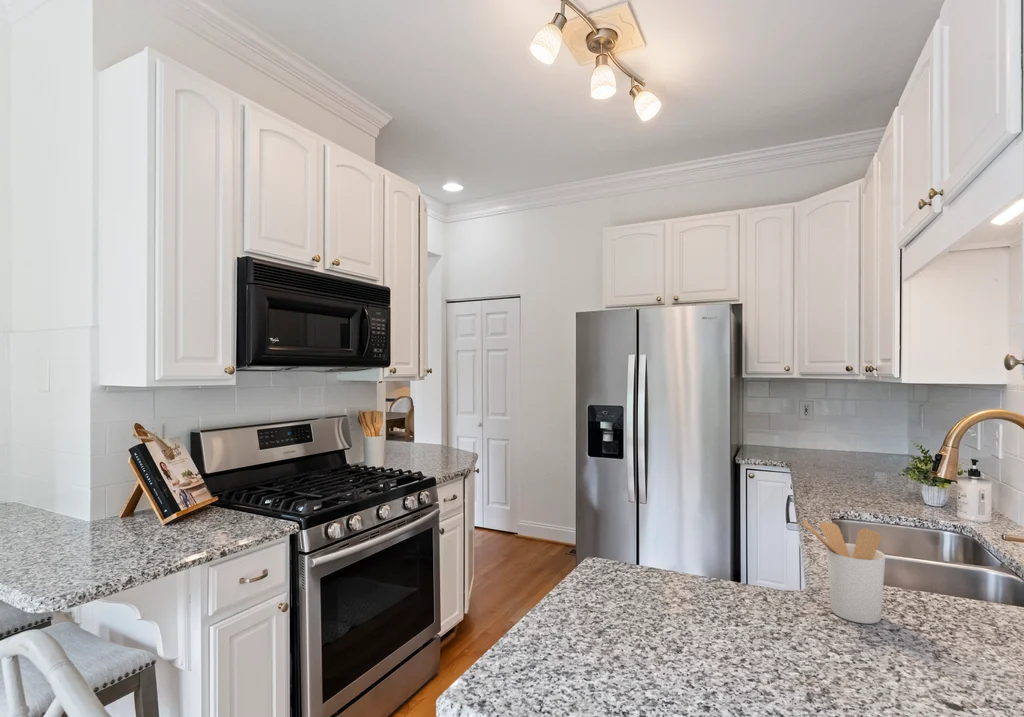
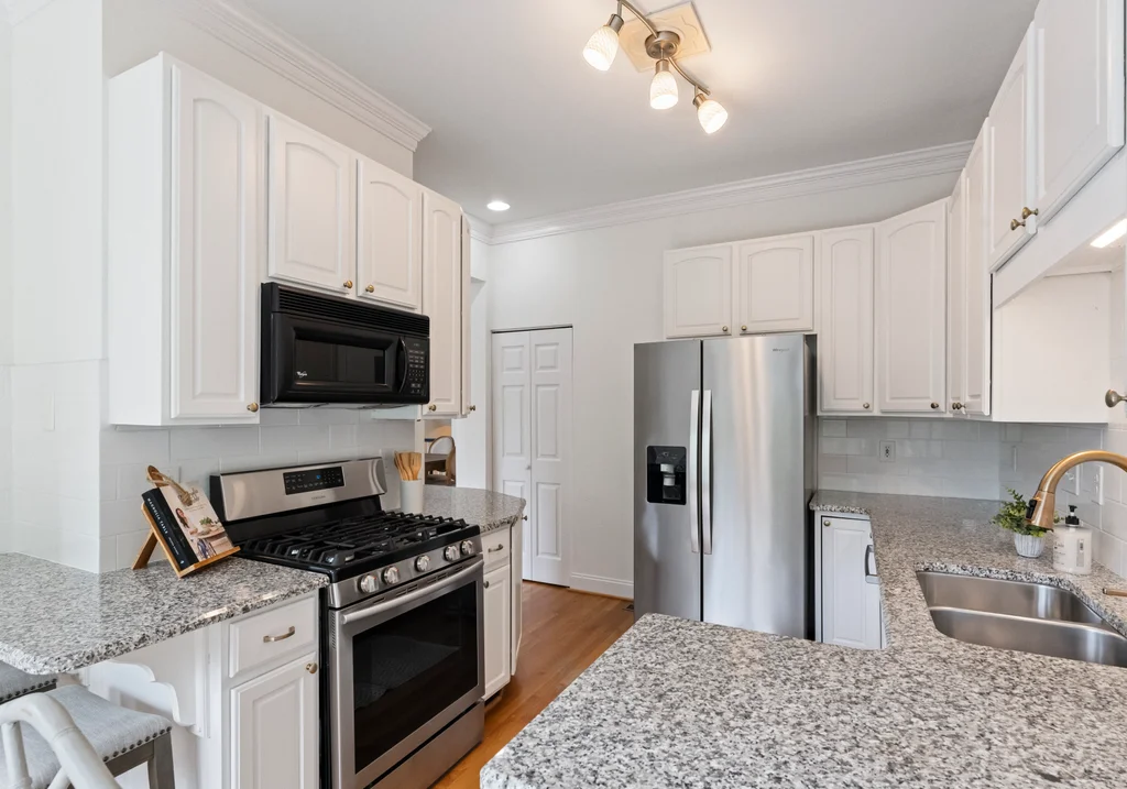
- utensil holder (841, 566)
